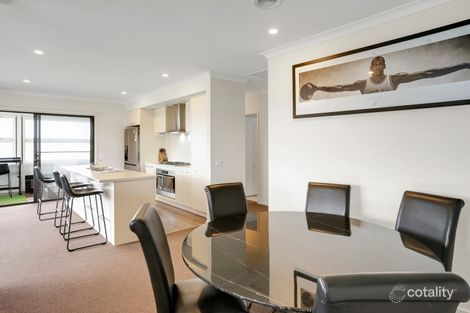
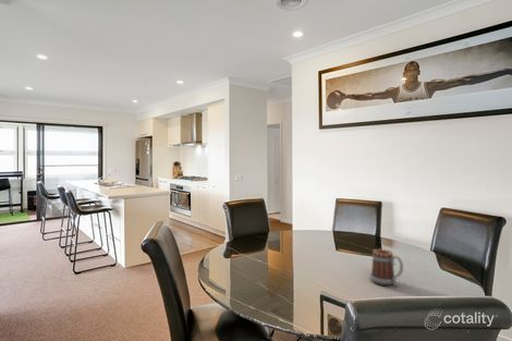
+ mug (387, 268)
